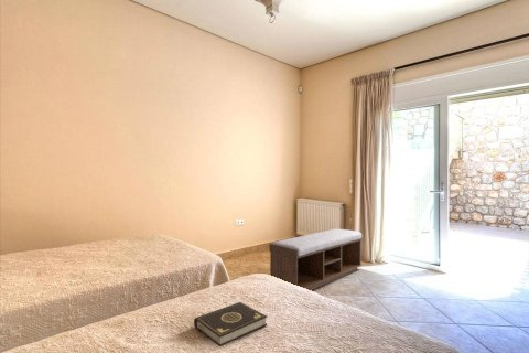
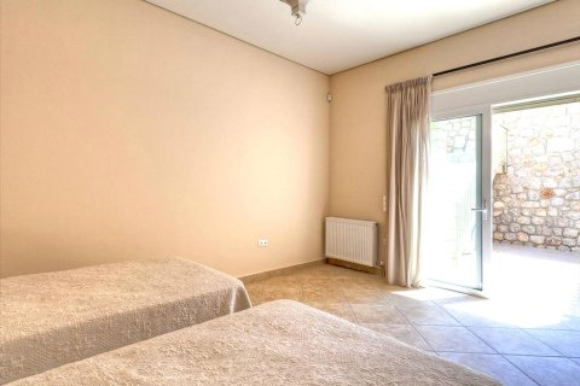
- book (230, 321)
- bench (320, 256)
